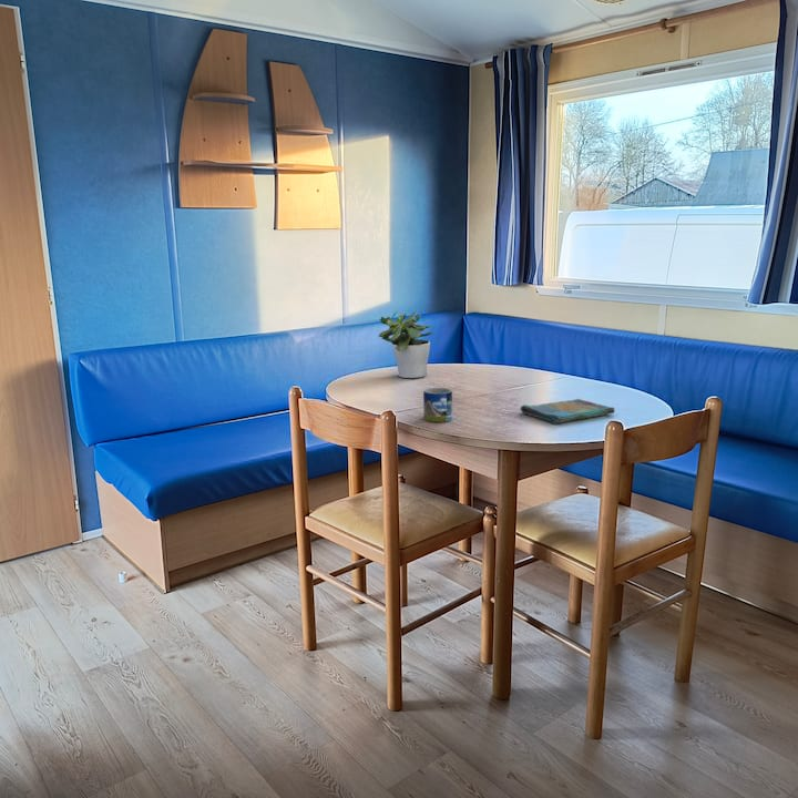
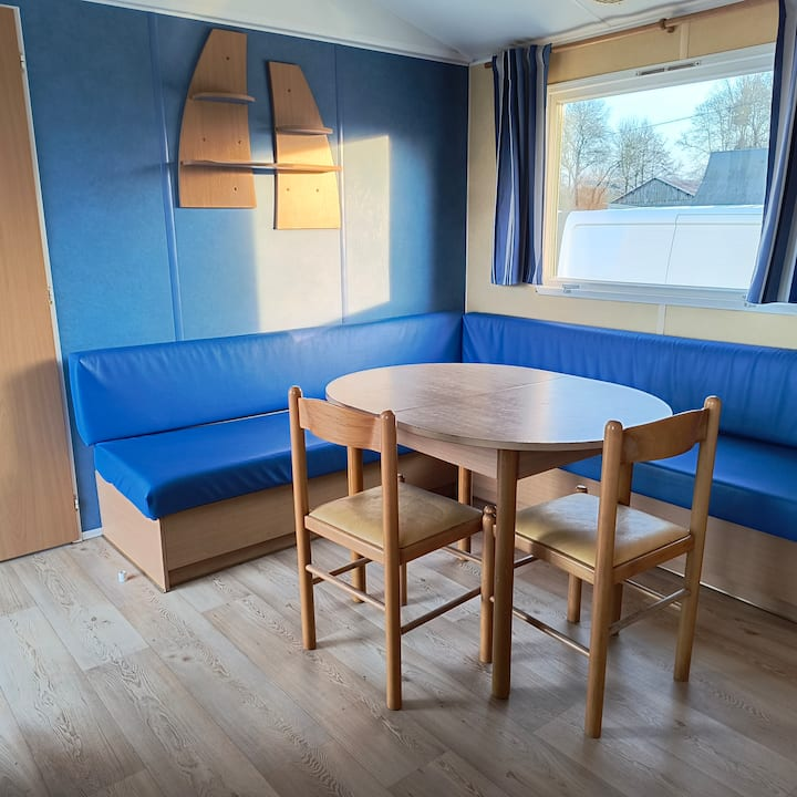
- potted plant (402, 344)
- dish towel (566, 409)
- mug (434, 402)
